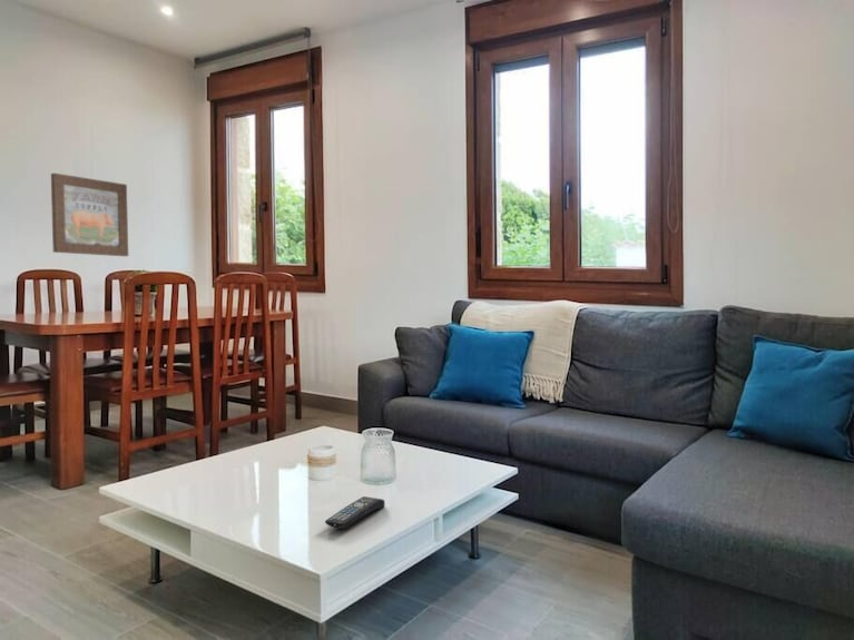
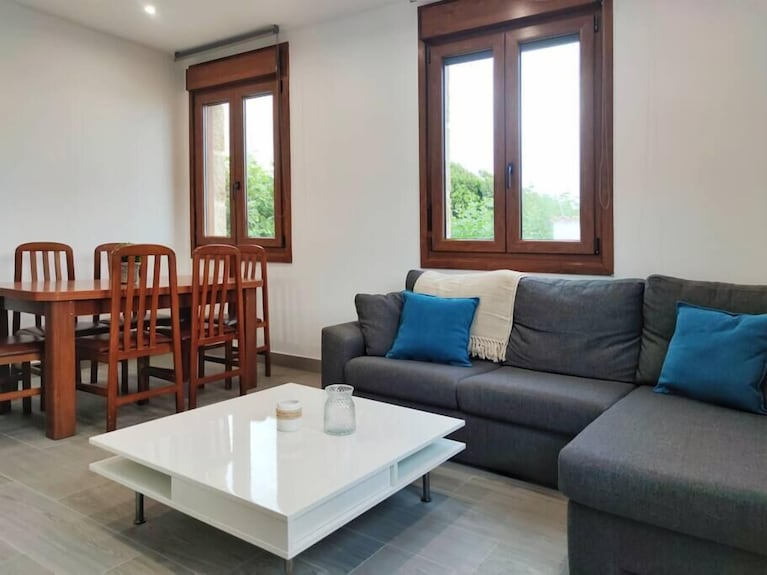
- wall art (91, 216)
- remote control (356, 511)
